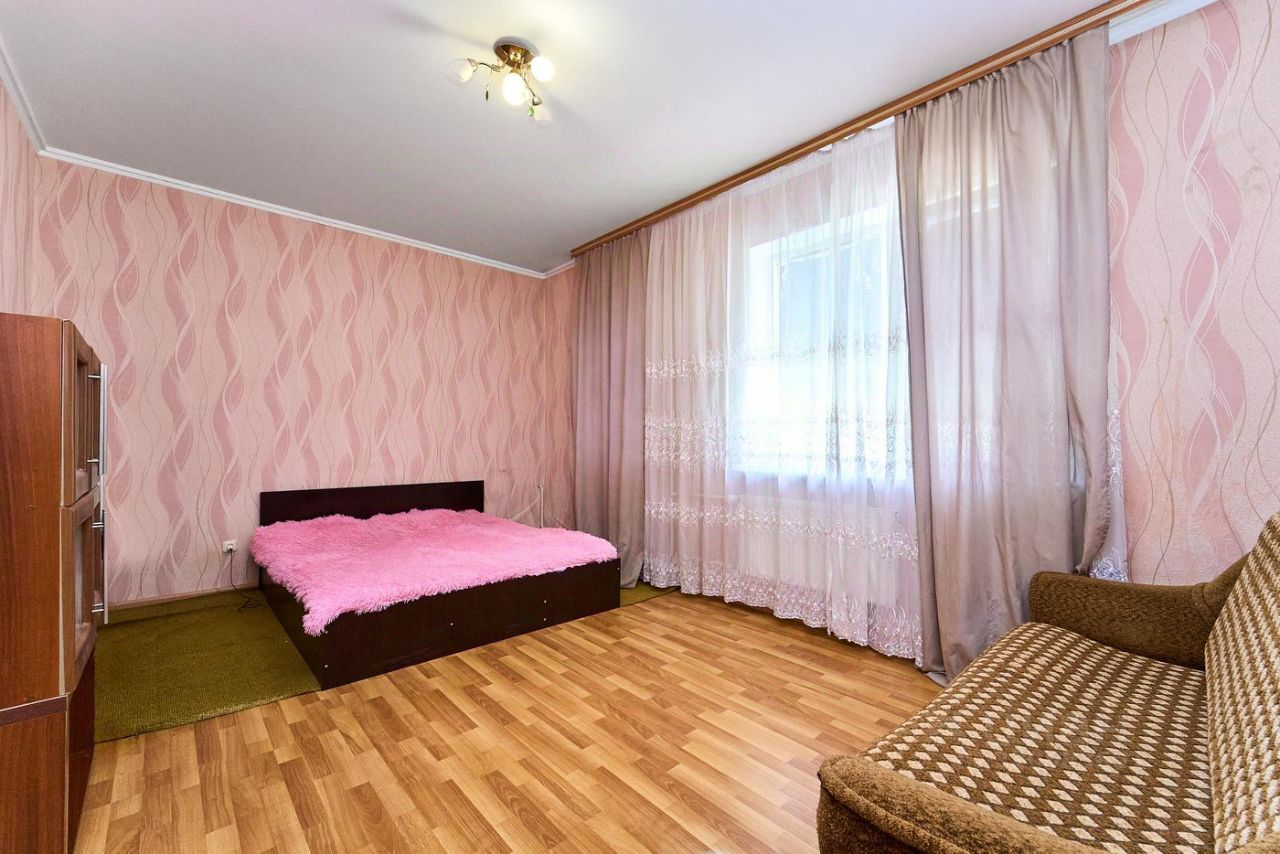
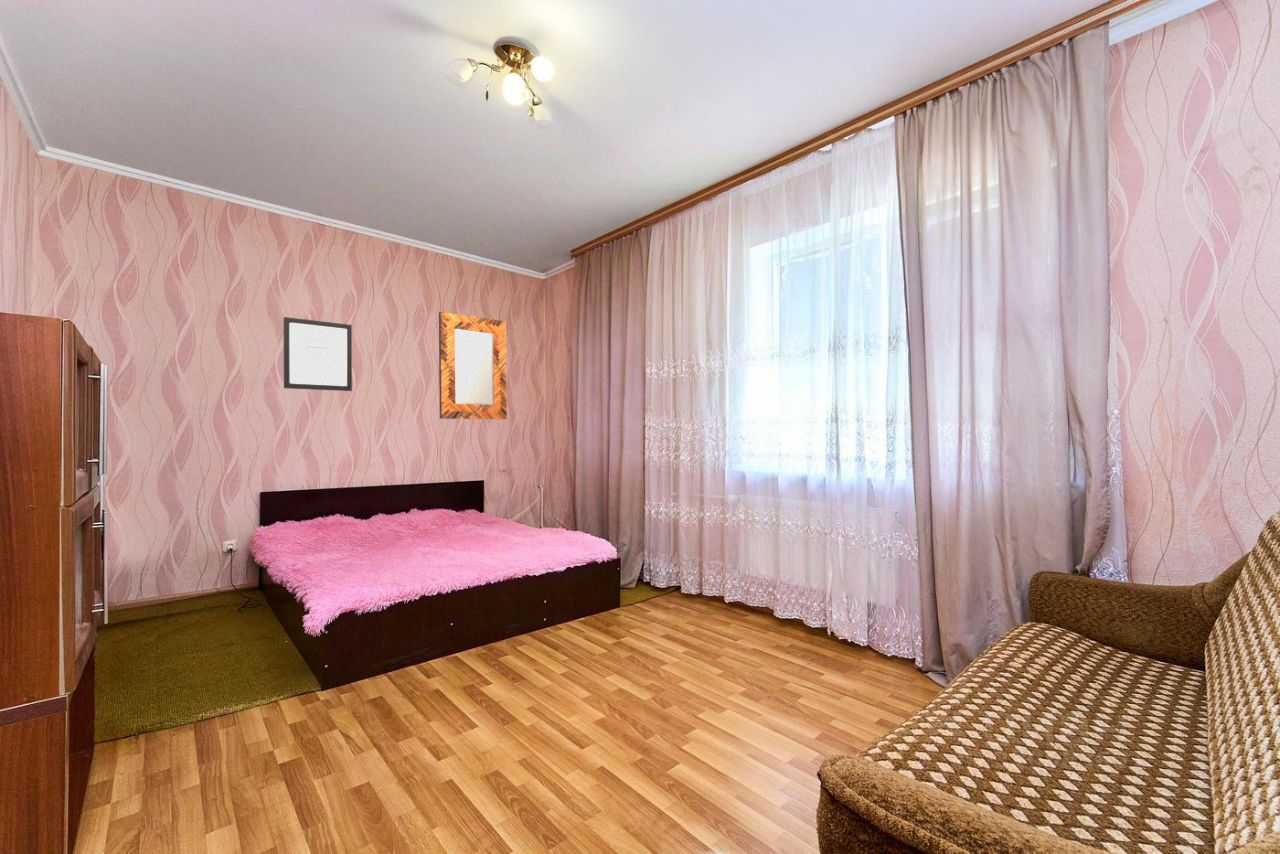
+ home mirror (474, 367)
+ wall art (318, 355)
